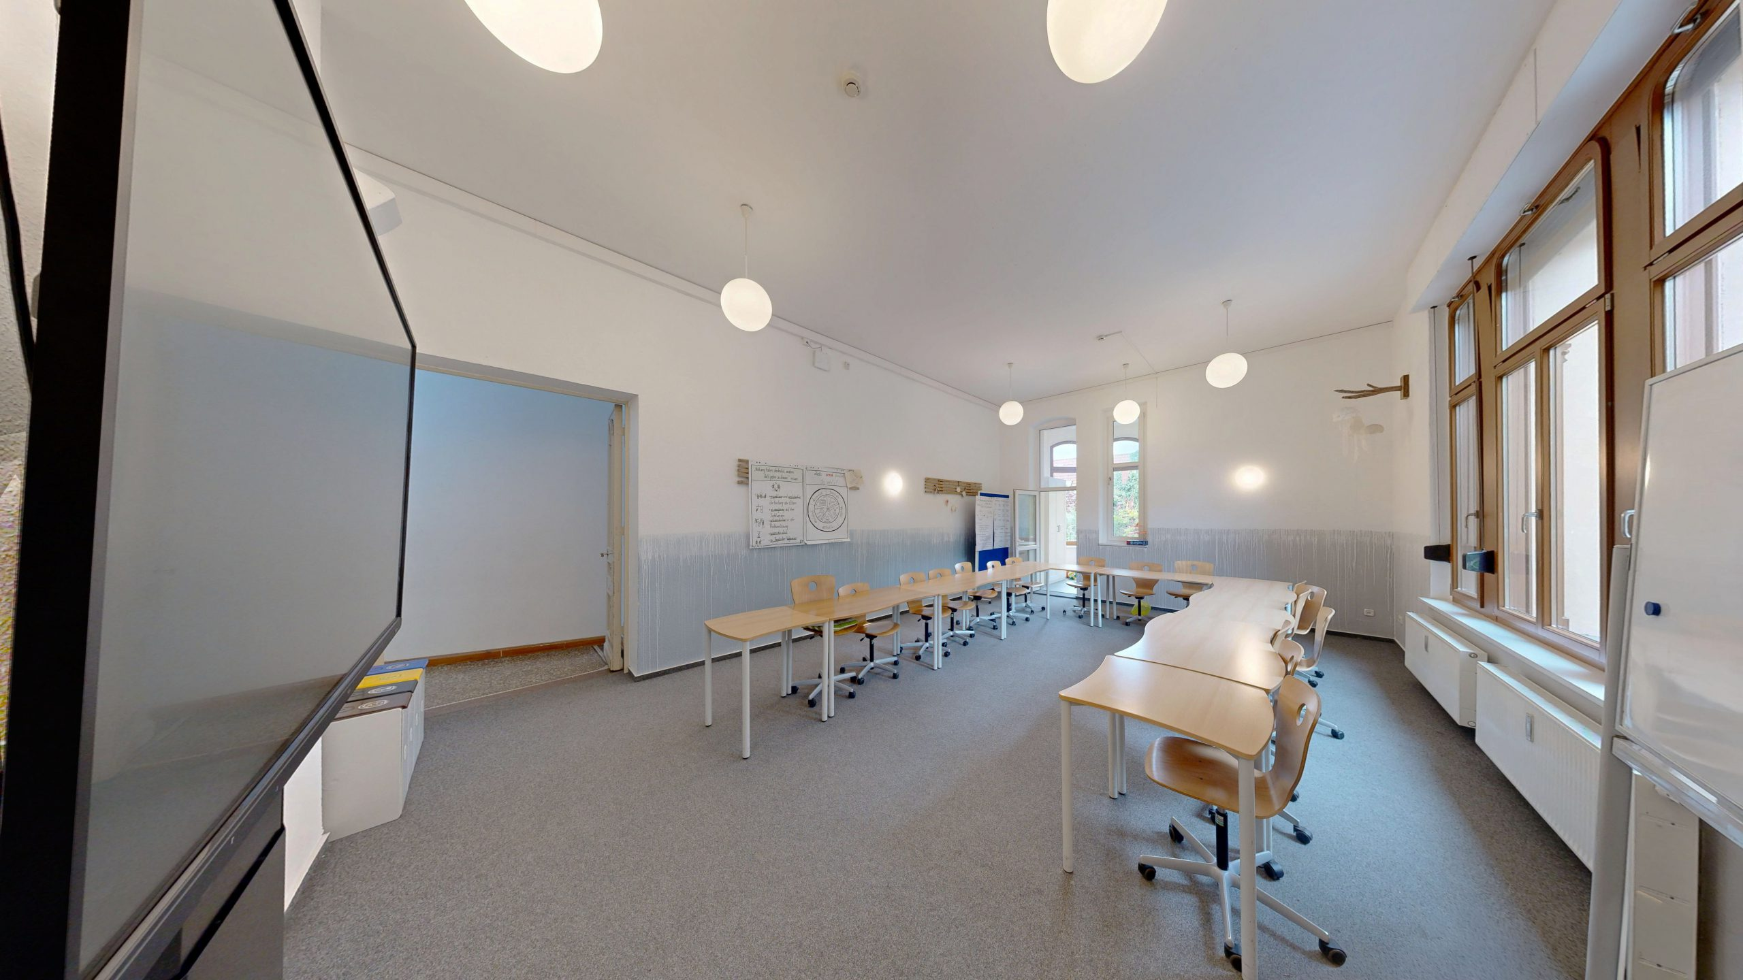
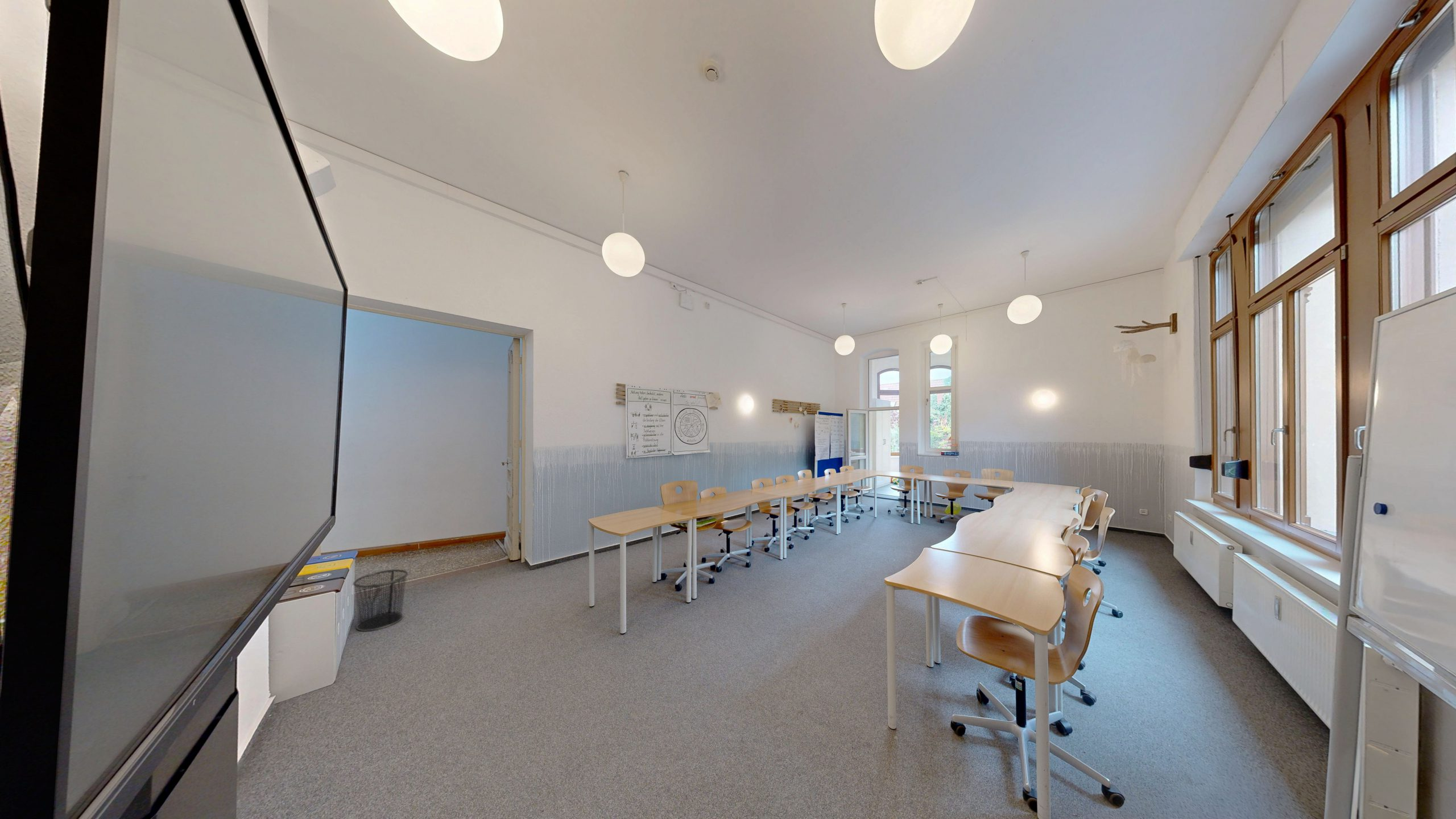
+ waste bin (381, 599)
